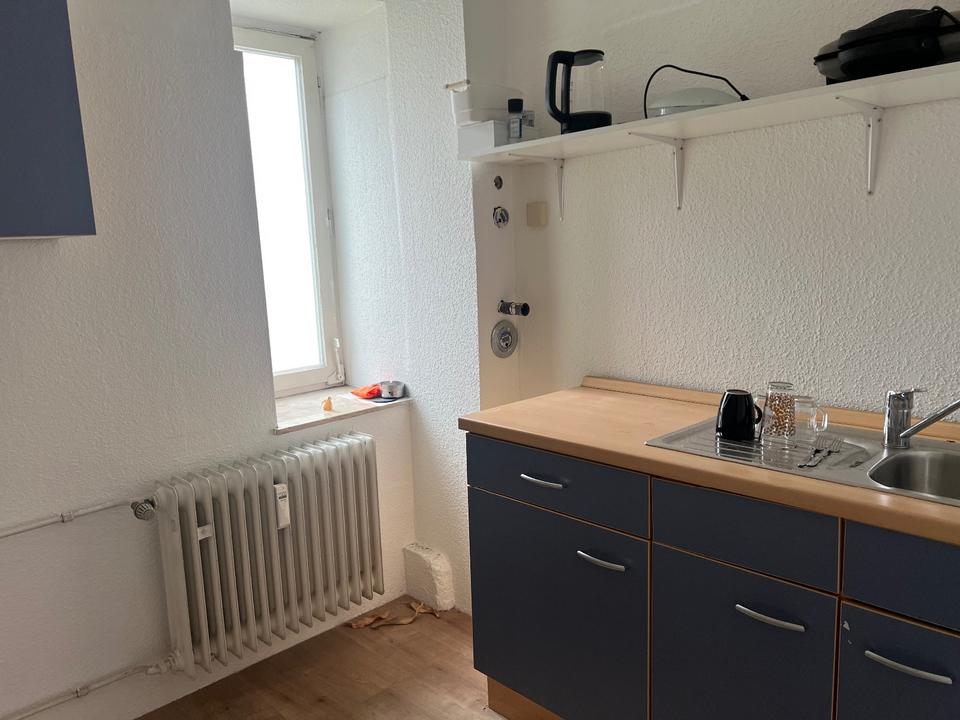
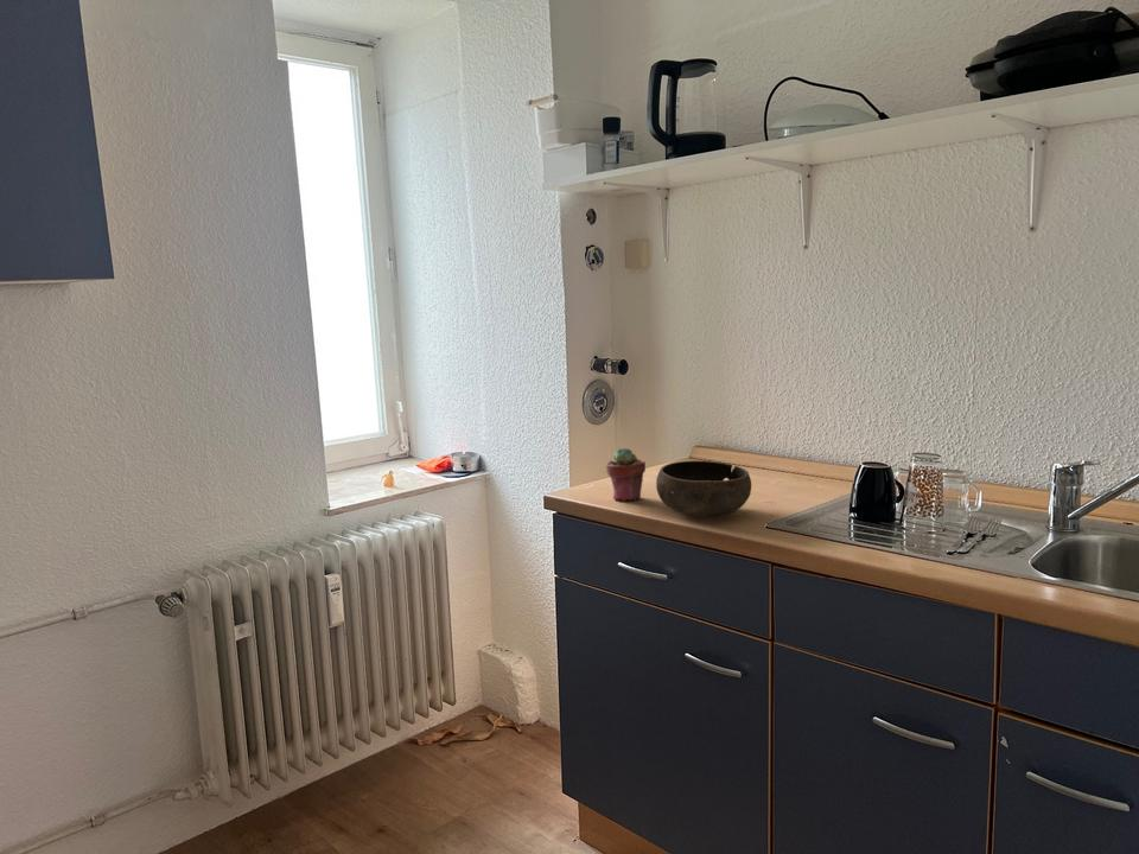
+ potted succulent (625, 472)
+ bowl (704, 490)
